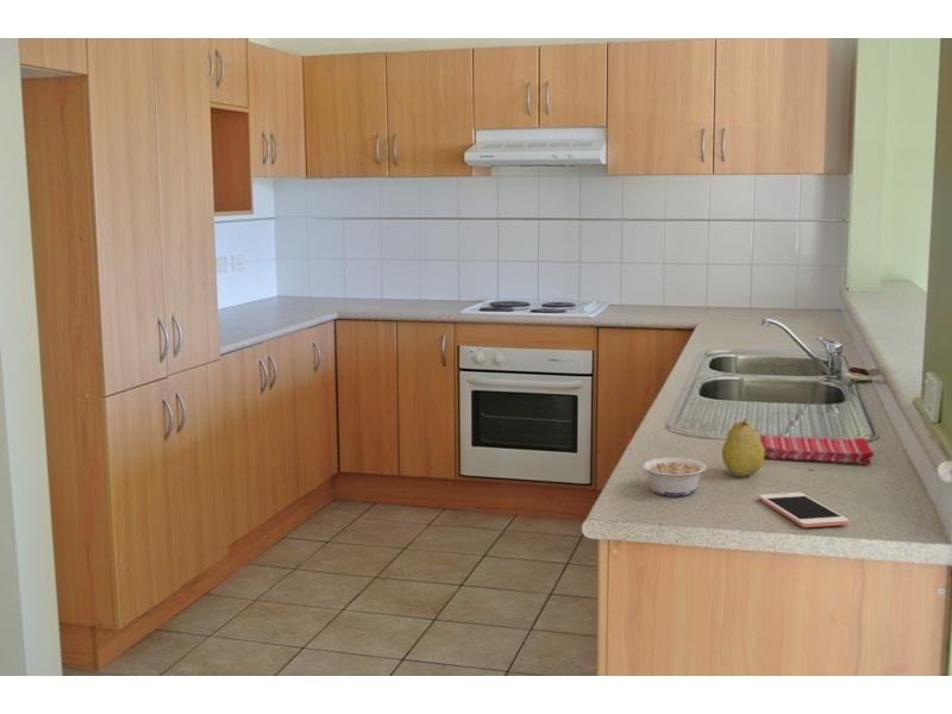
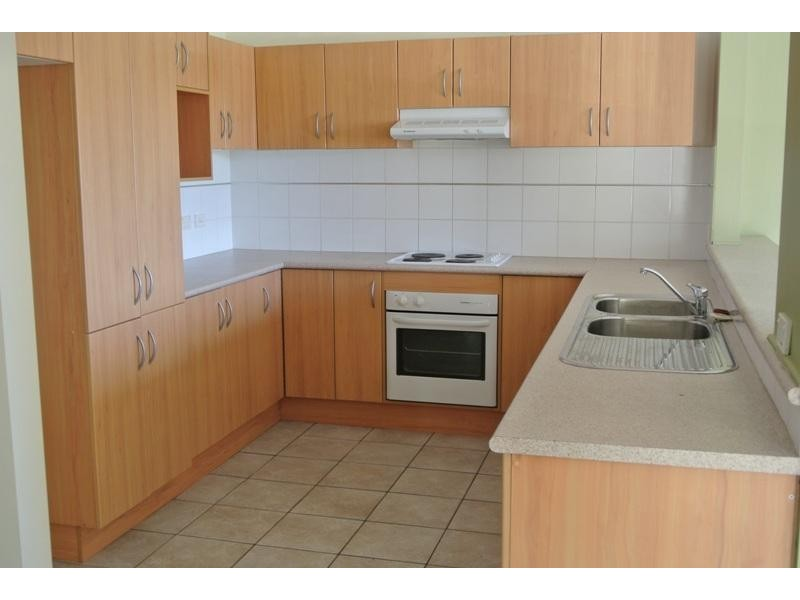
- legume (672, 475)
- fruit (741, 445)
- cell phone (801, 508)
- dish towel (814, 446)
